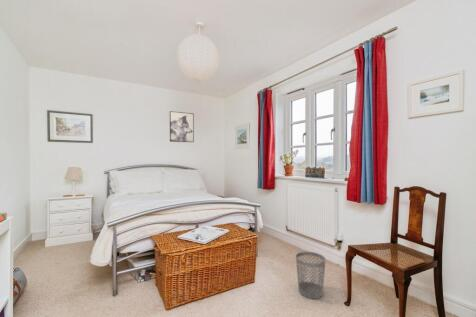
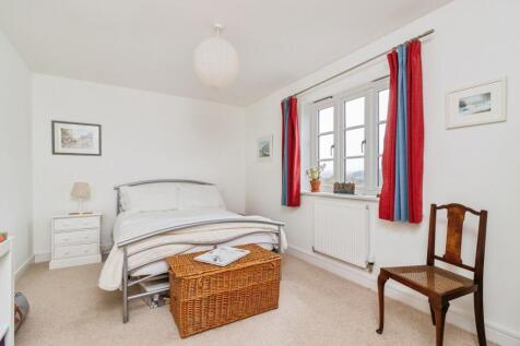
- wall art (182, 127)
- wastebasket (310, 274)
